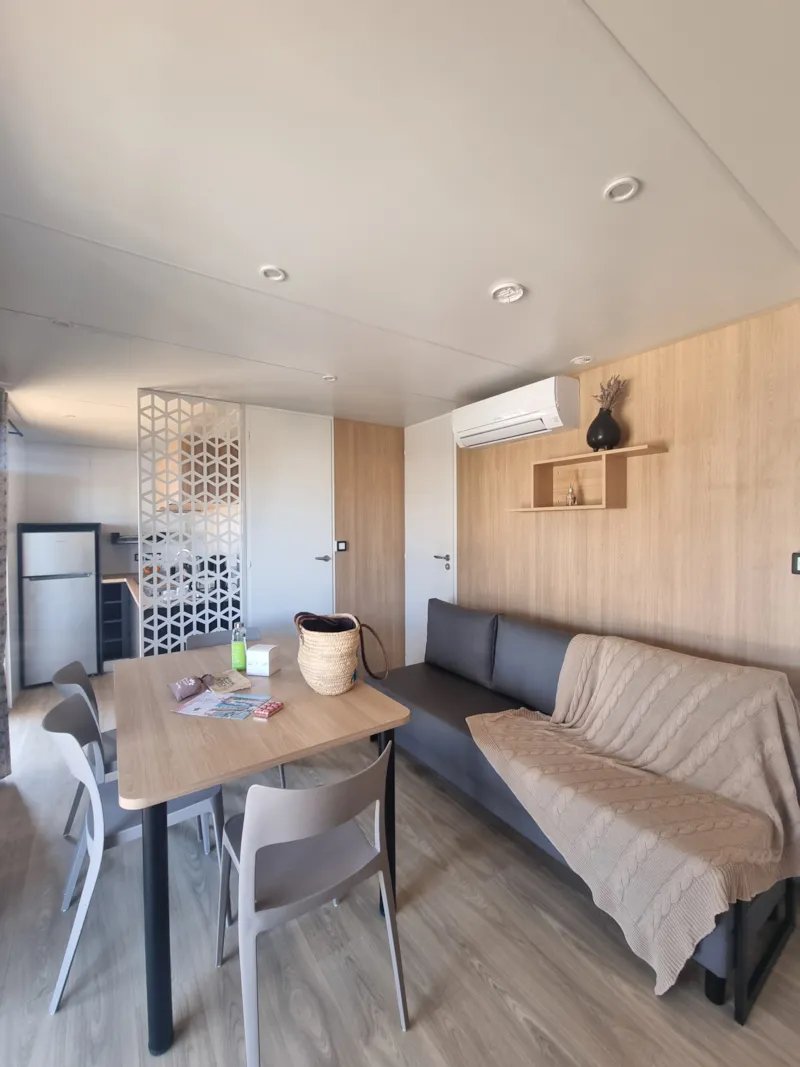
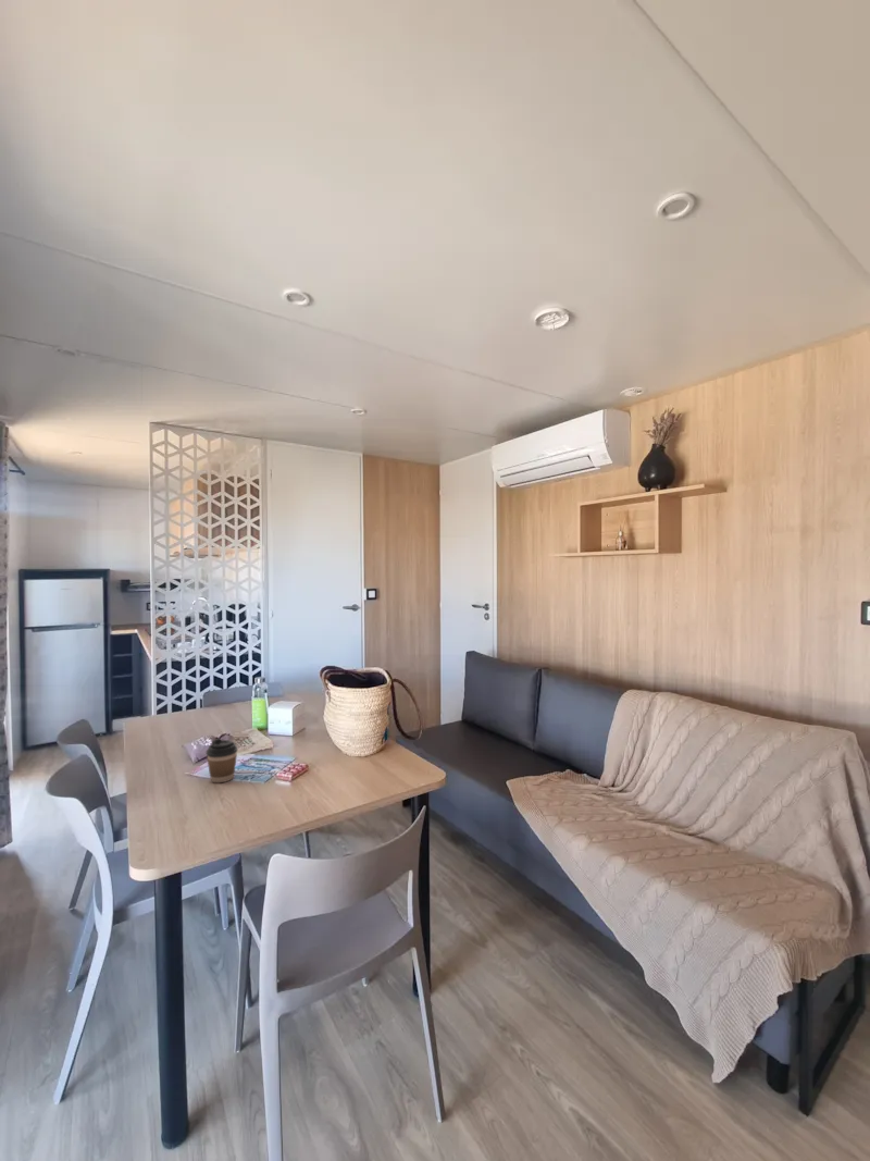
+ coffee cup (222, 758)
